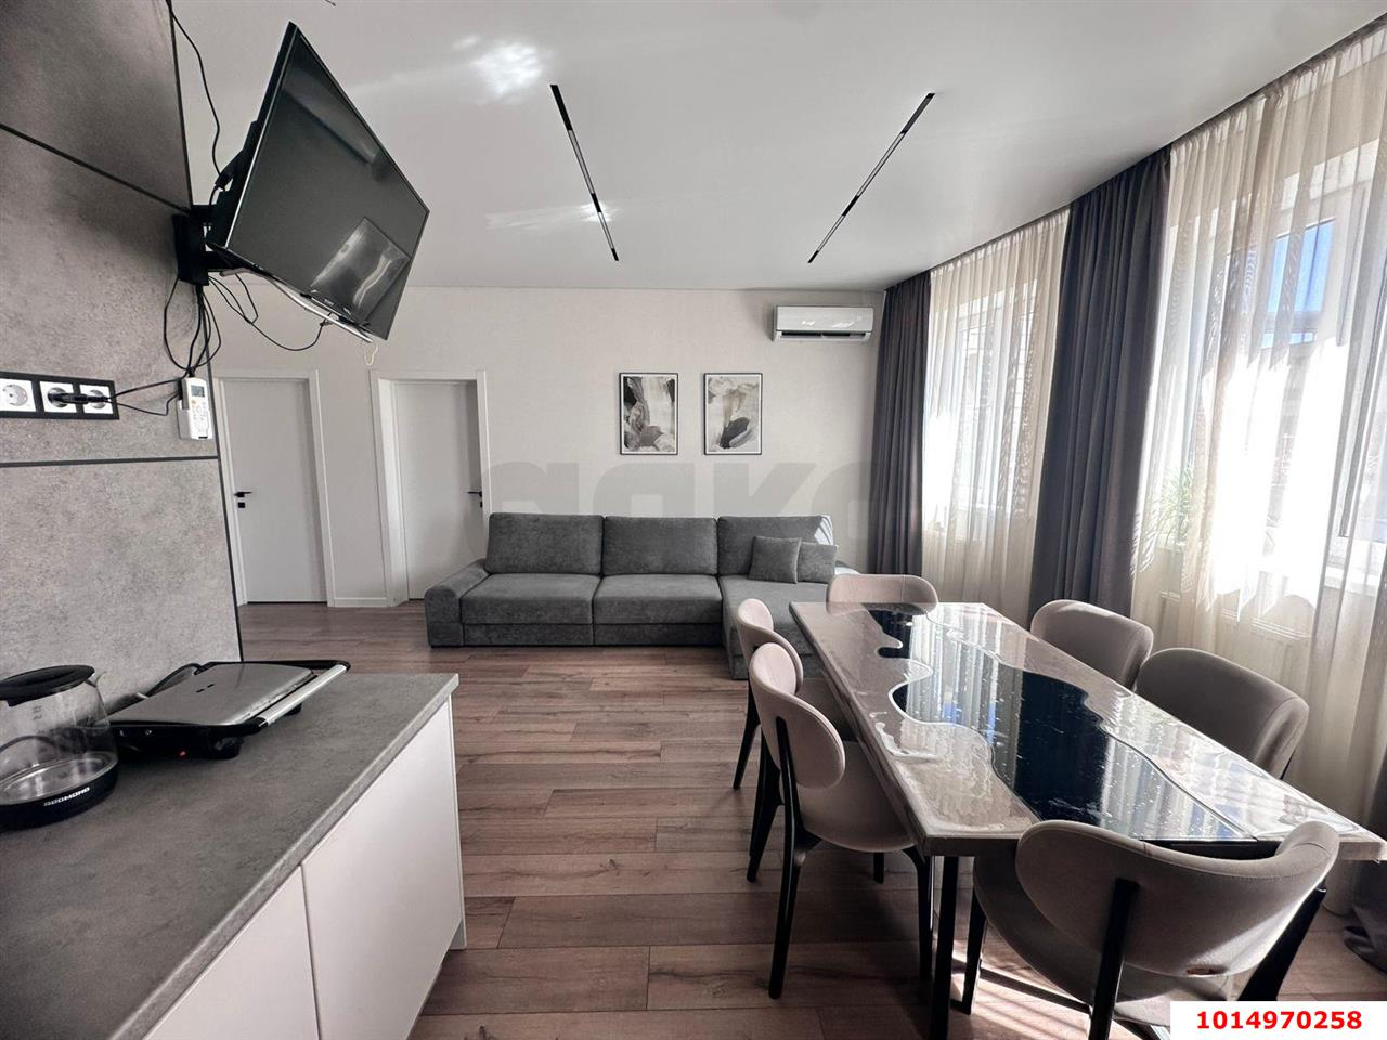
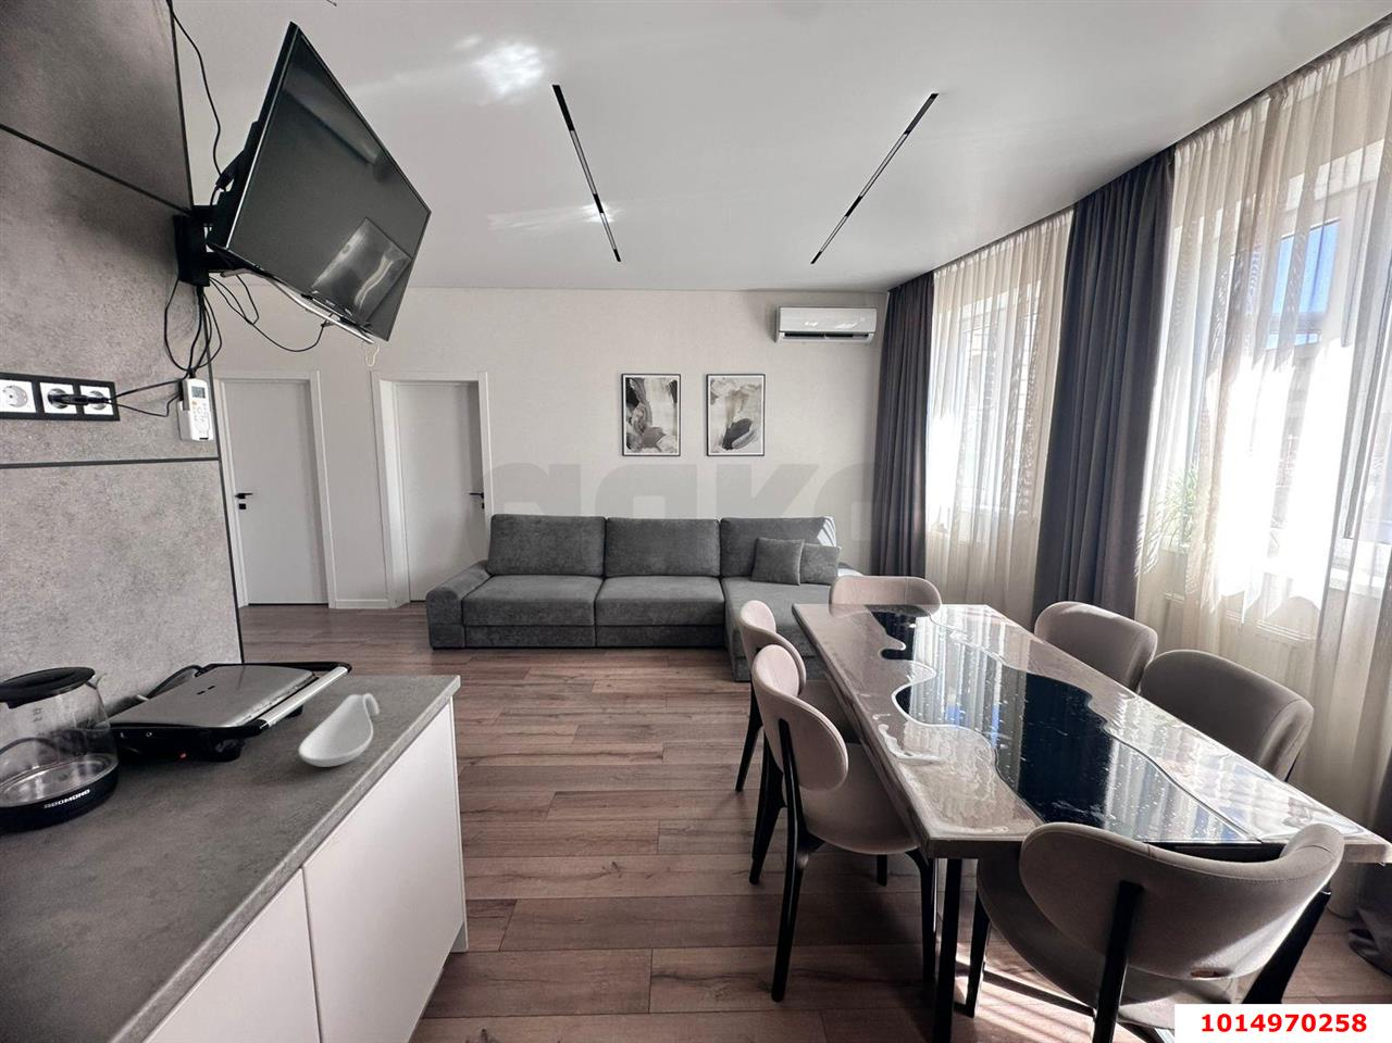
+ spoon rest (347, 725)
